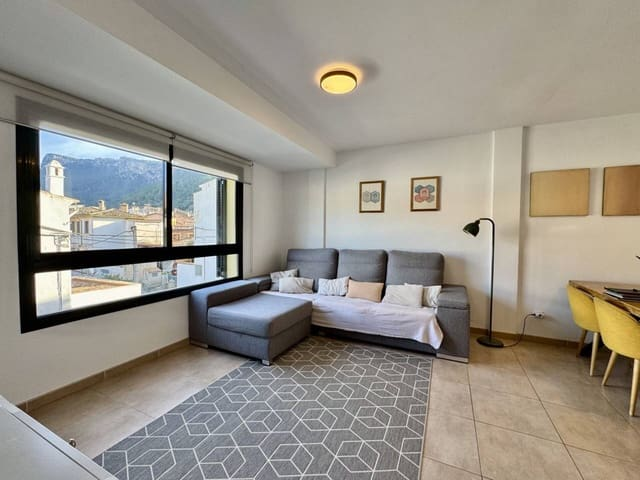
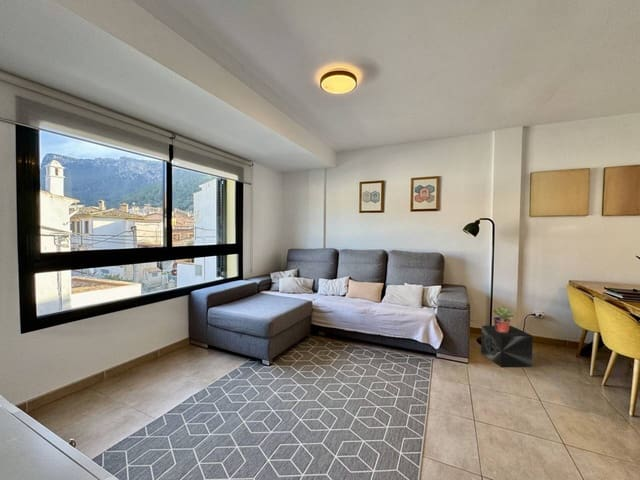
+ speaker (504, 344)
+ potted plant (504, 318)
